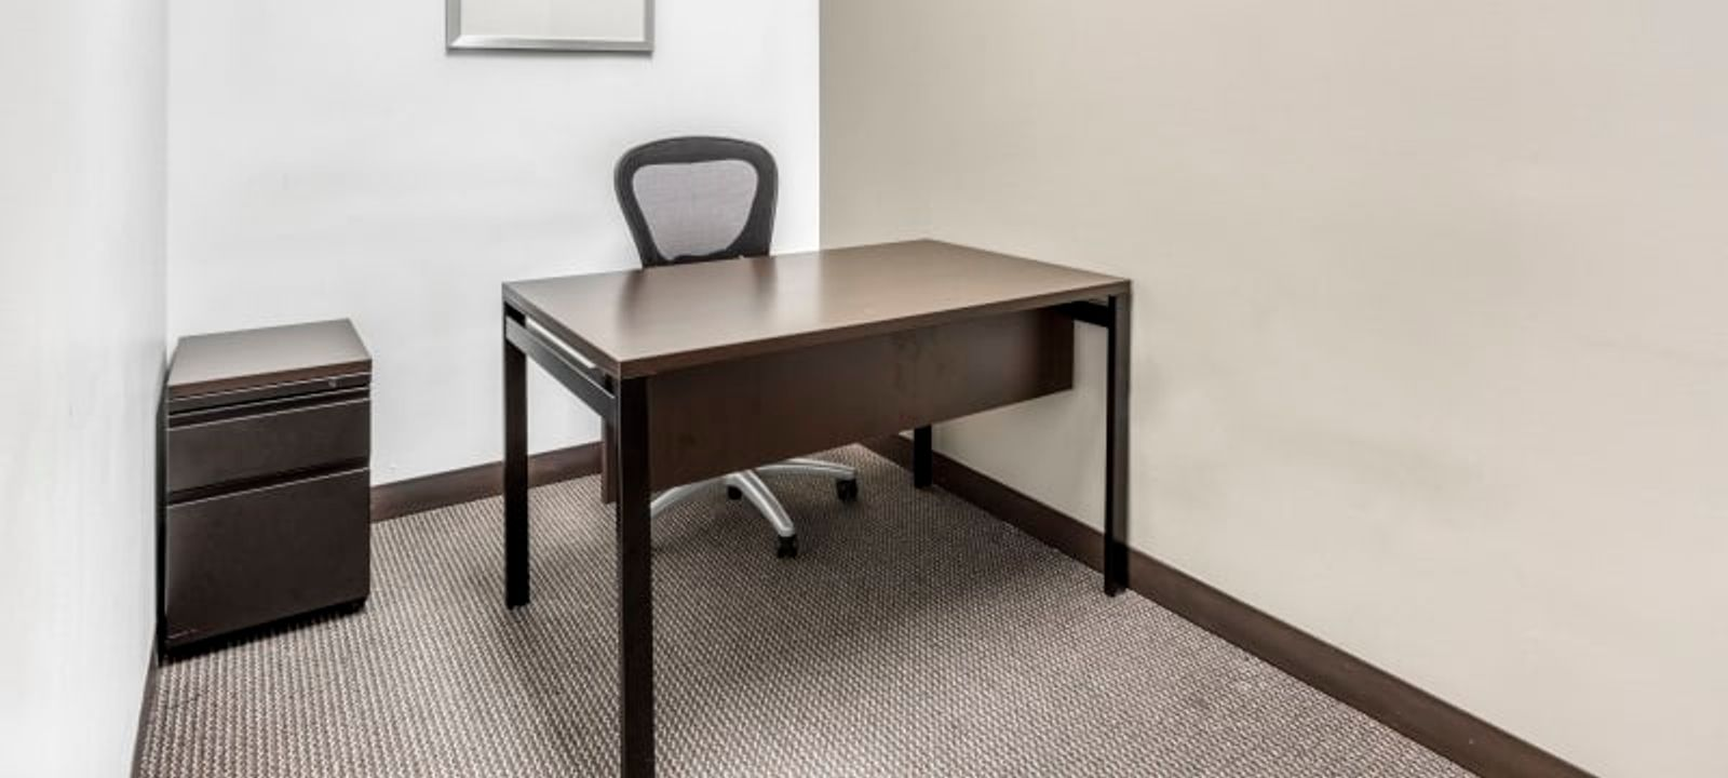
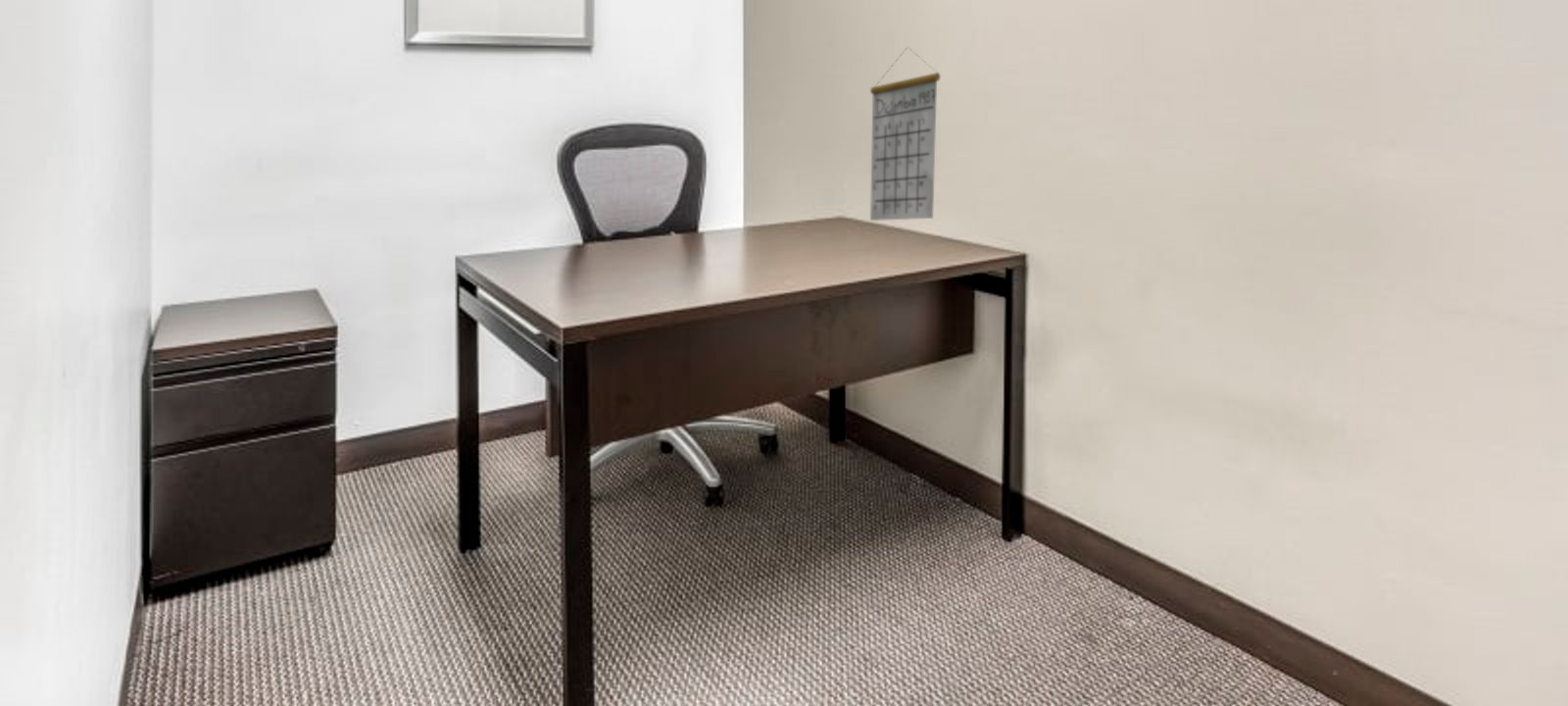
+ calendar (903, 133)
